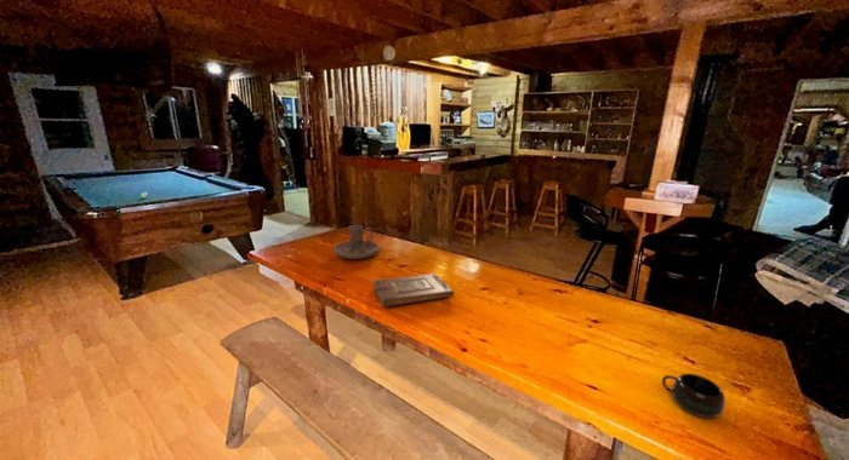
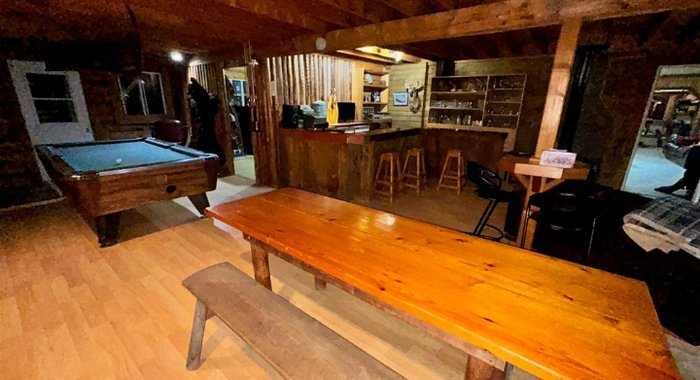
- book (411, 288)
- mug (691, 392)
- candle holder (359, 238)
